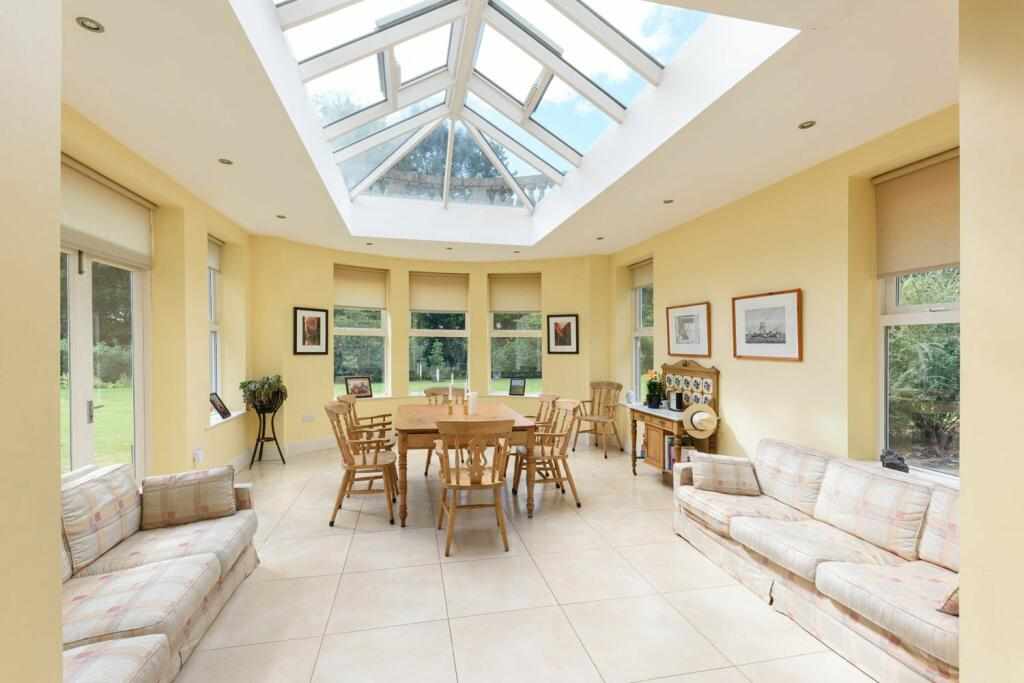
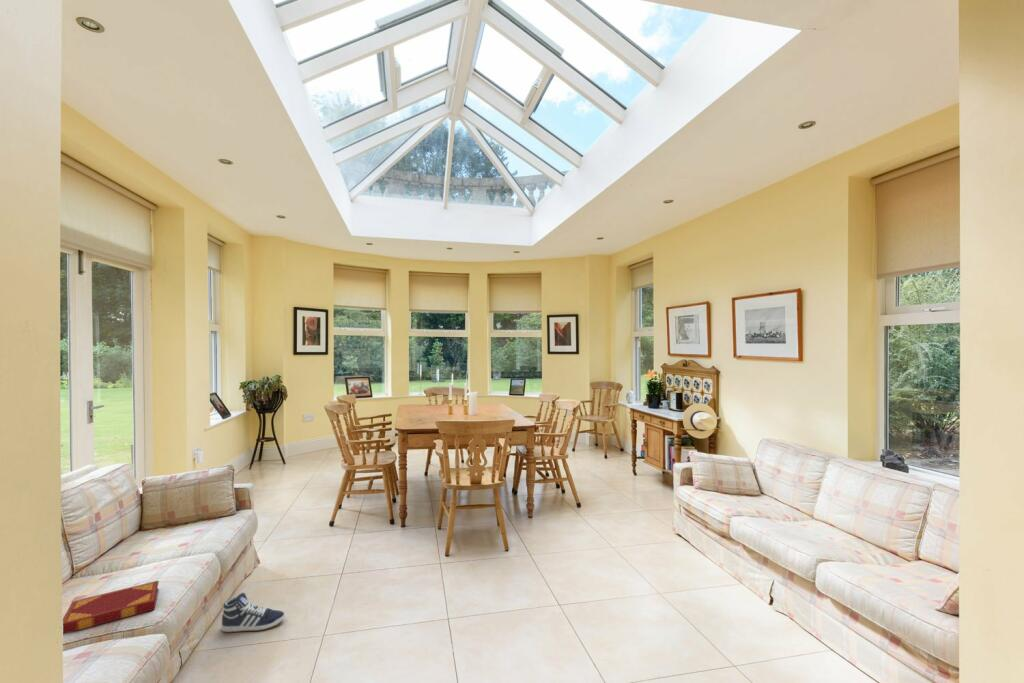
+ sneaker (253, 610)
+ hardback book (113, 605)
